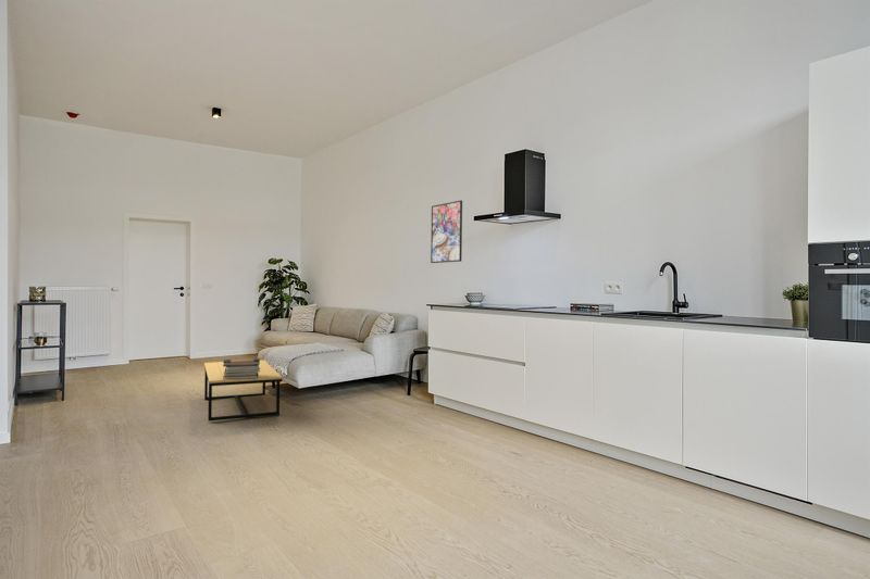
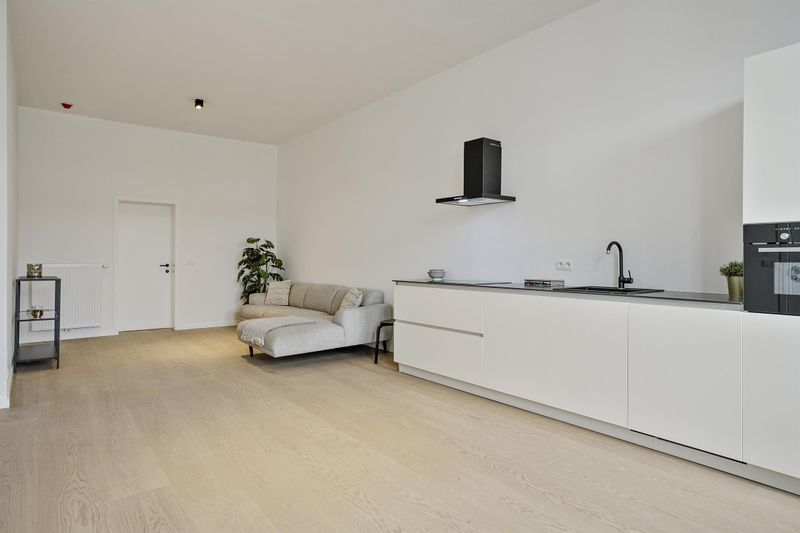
- book stack (241, 368)
- coffee table (239, 383)
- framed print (446, 232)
